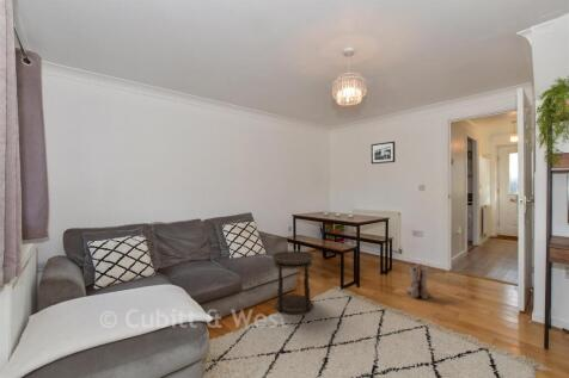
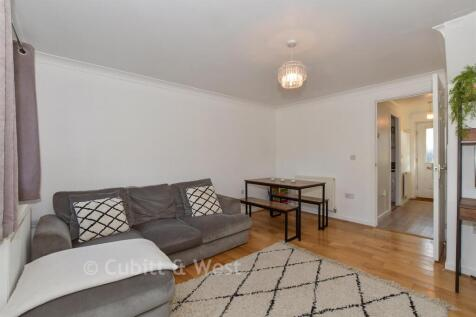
- side table (294, 269)
- boots (417, 278)
- picture frame (383, 153)
